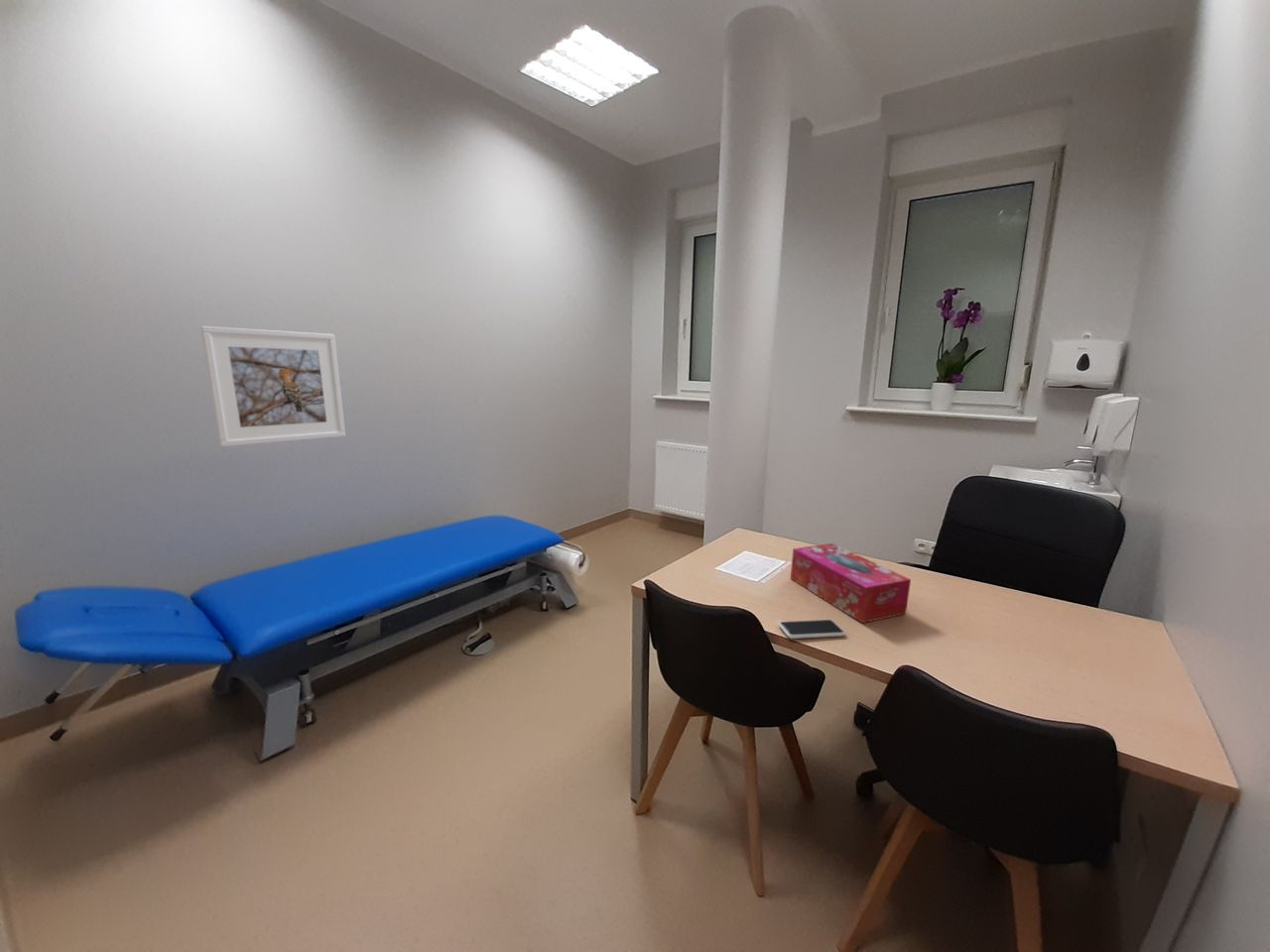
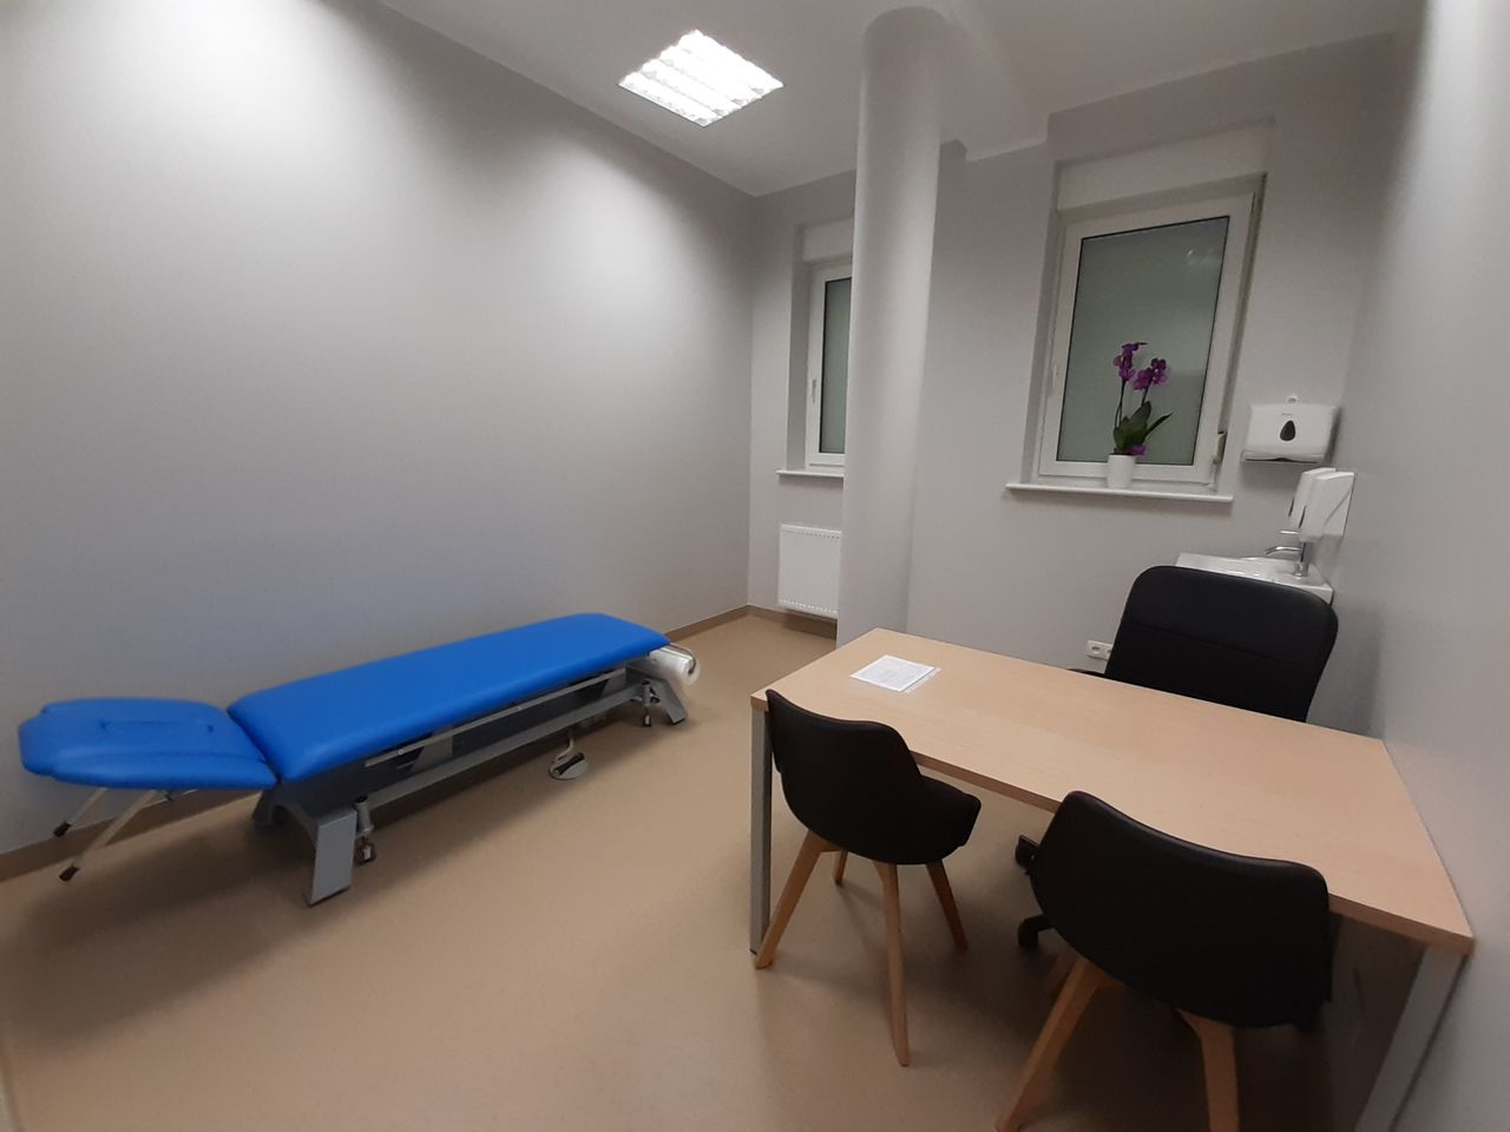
- tissue box (845, 578)
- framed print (280, 387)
- smartphone (811, 628)
